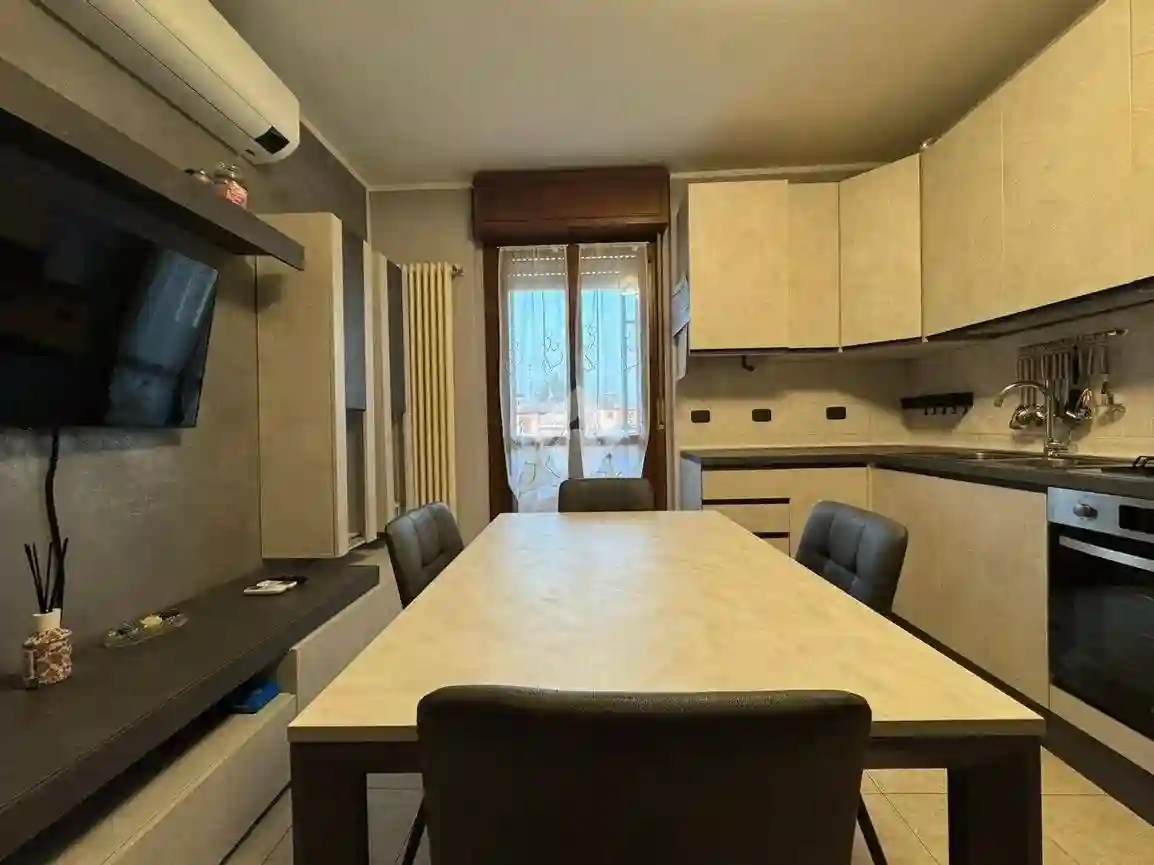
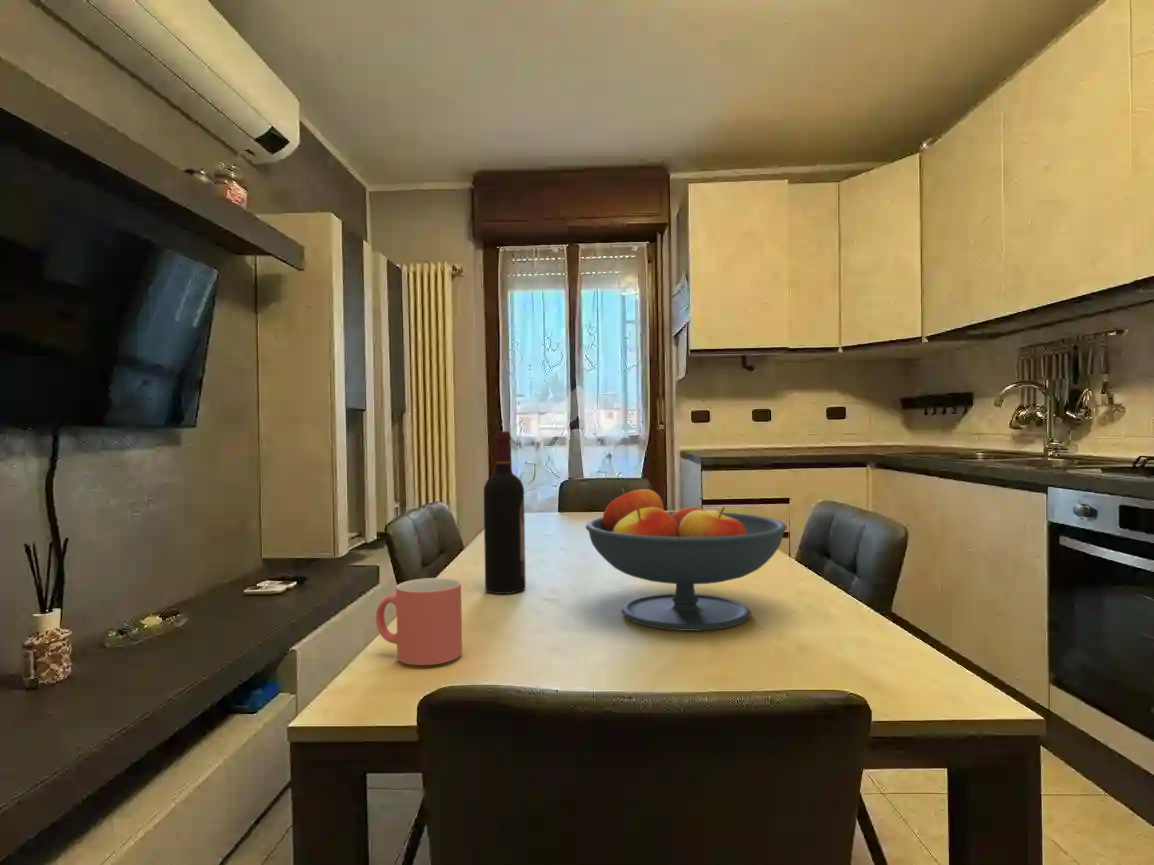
+ mug (417, 620)
+ fruit bowl (684, 552)
+ wine bottle (504, 510)
